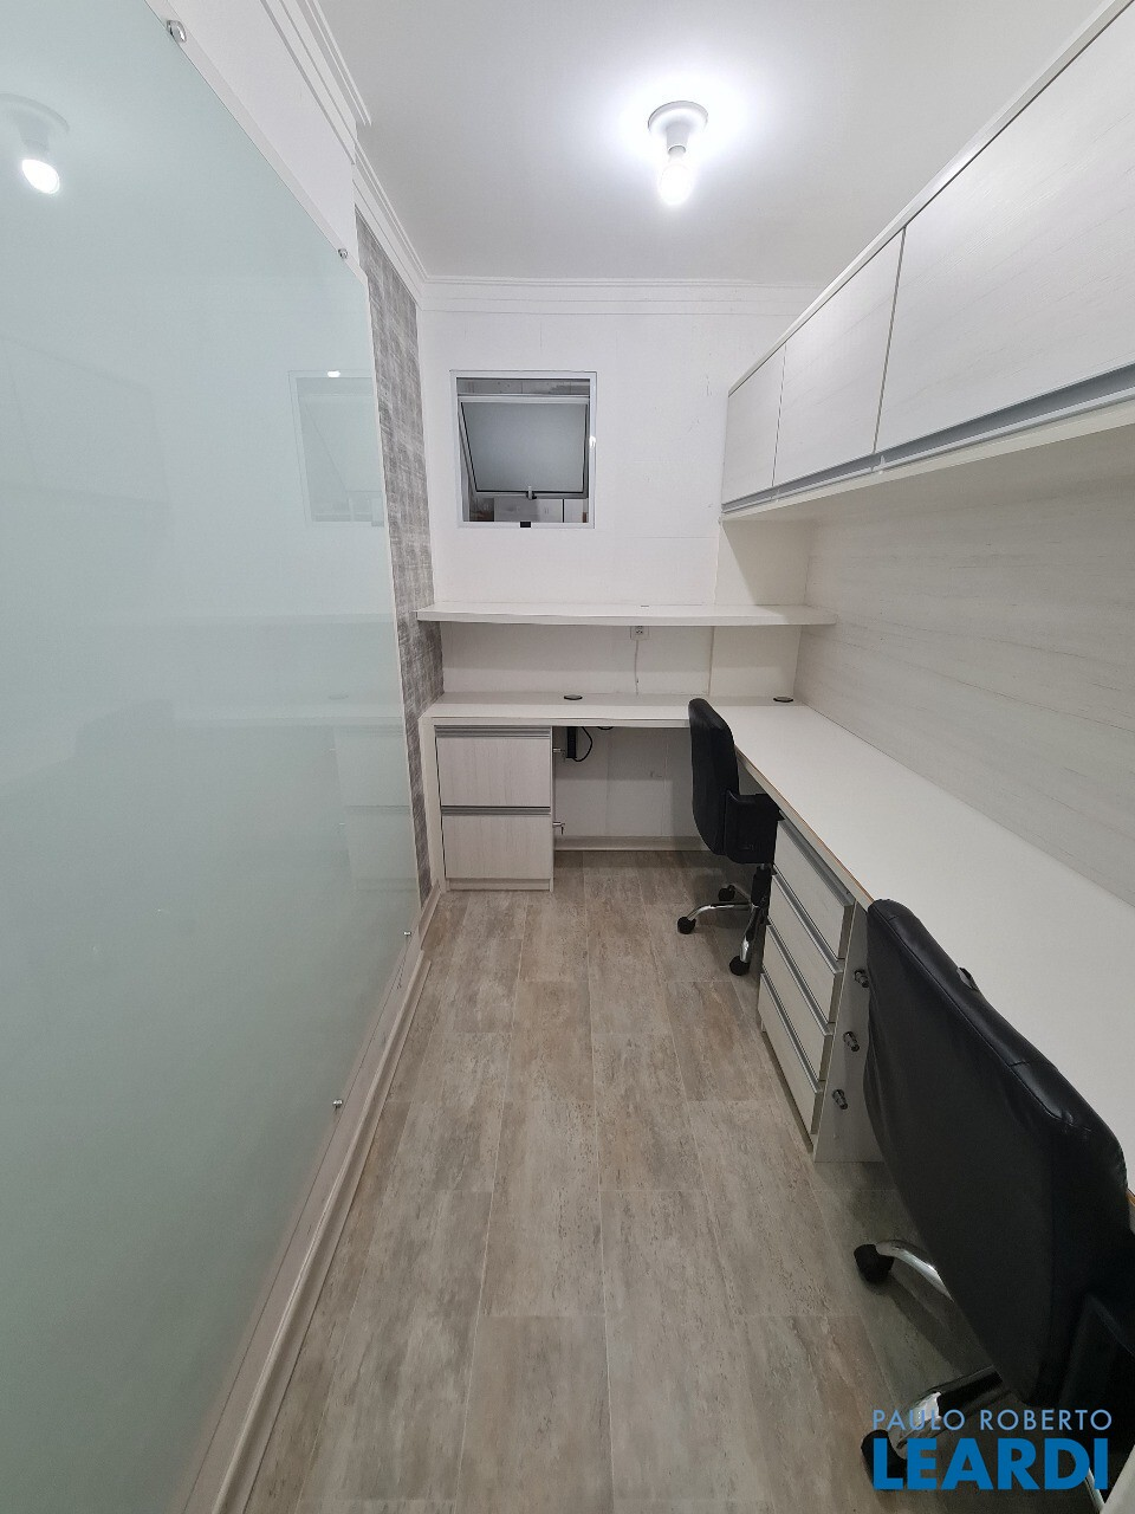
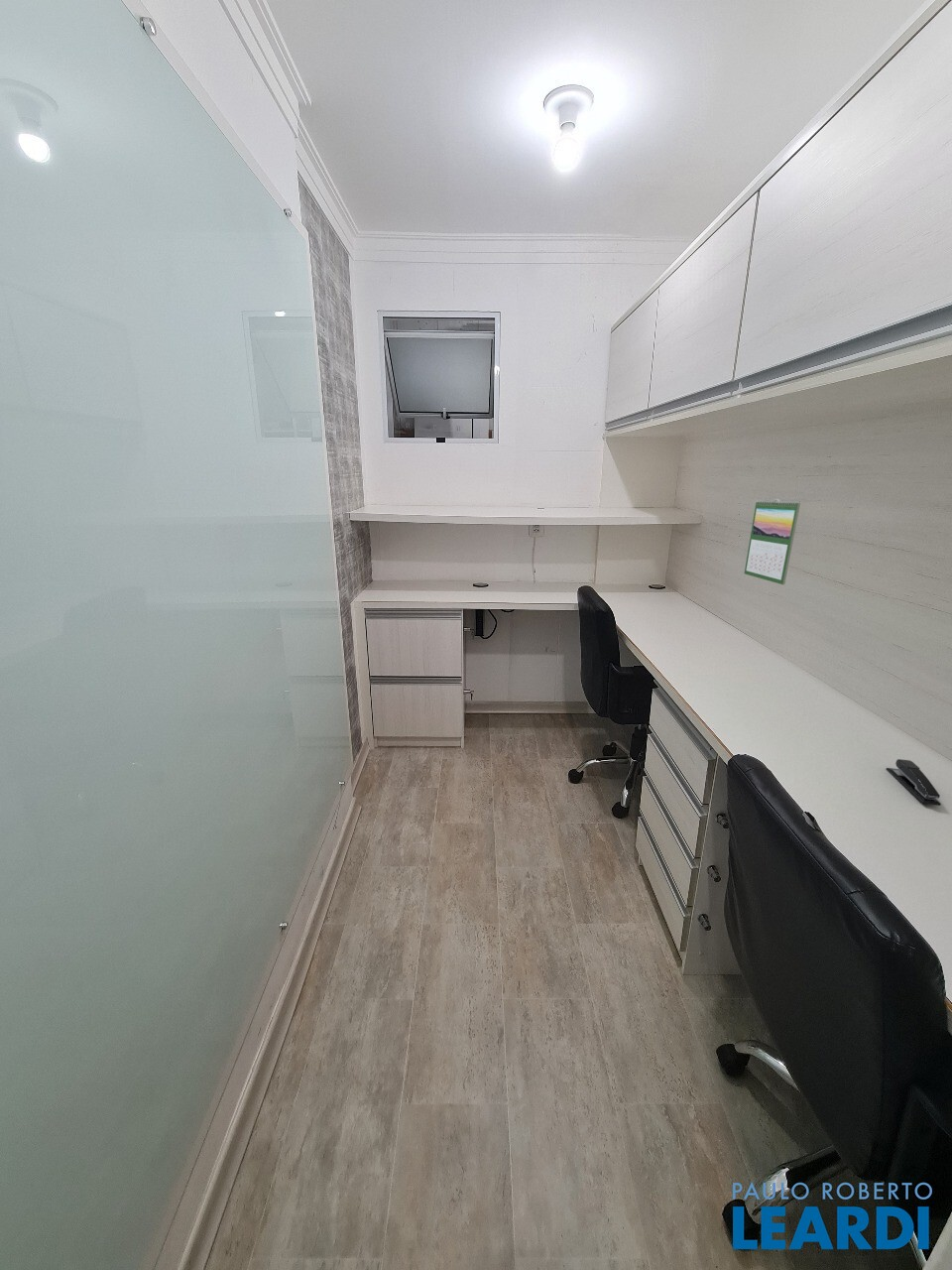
+ calendar (770, 540)
+ stapler (914, 778)
